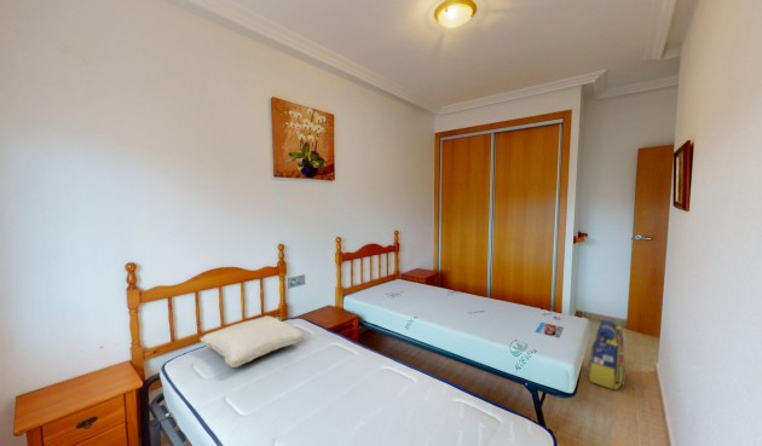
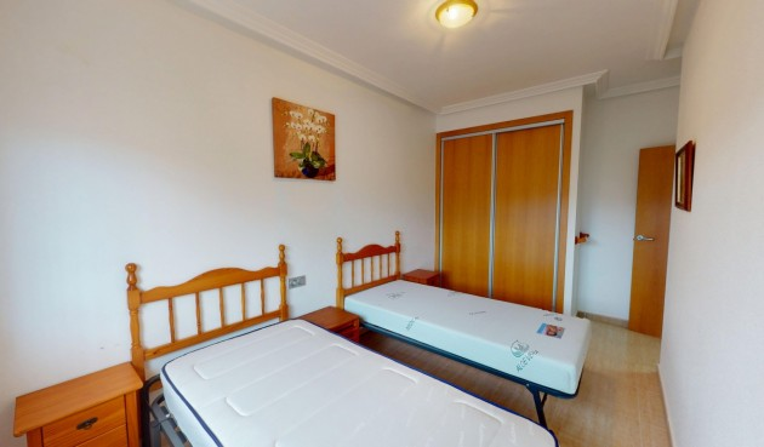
- pillow (253, 337)
- backpack (607, 351)
